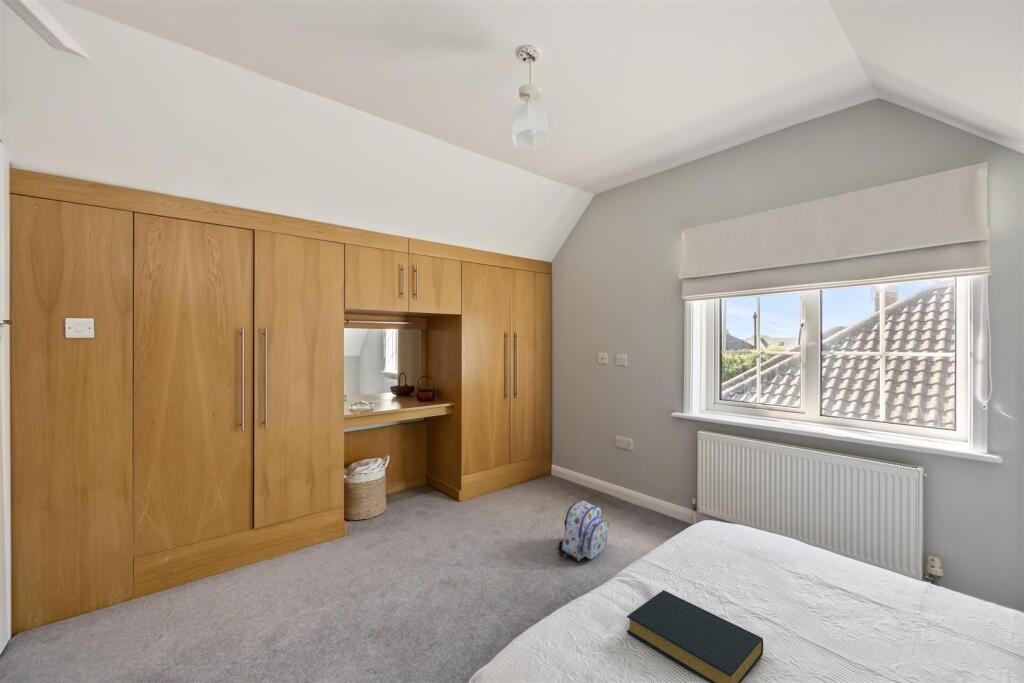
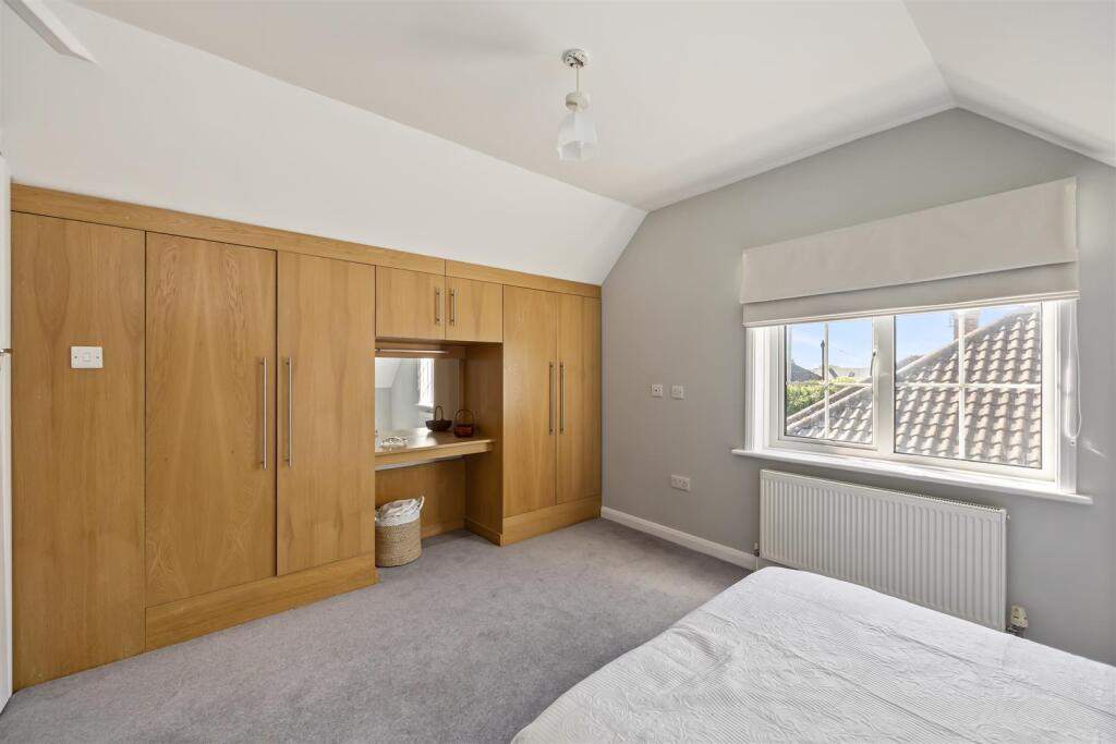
- backpack (584, 529)
- hardback book (692, 634)
